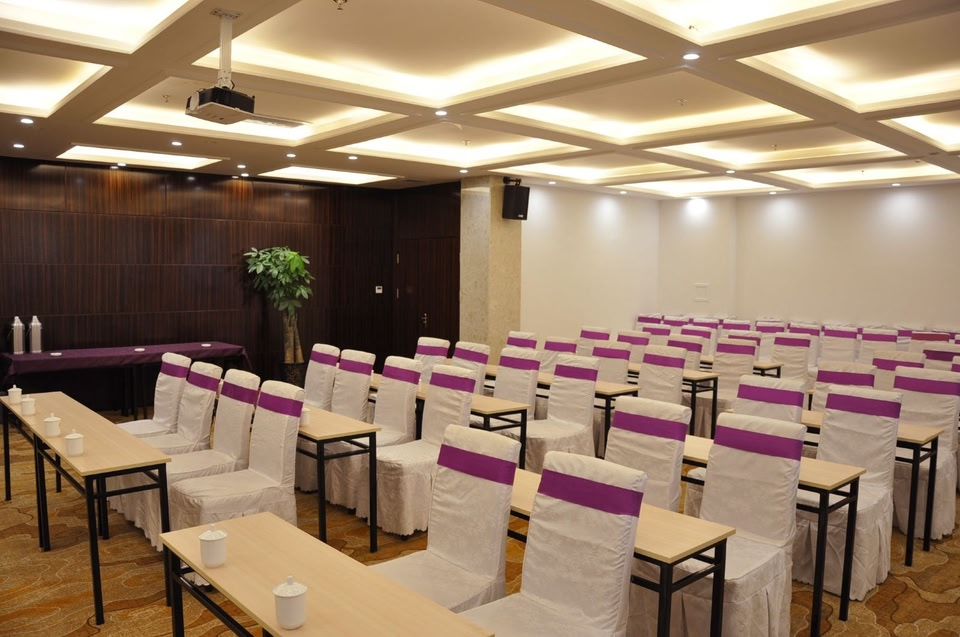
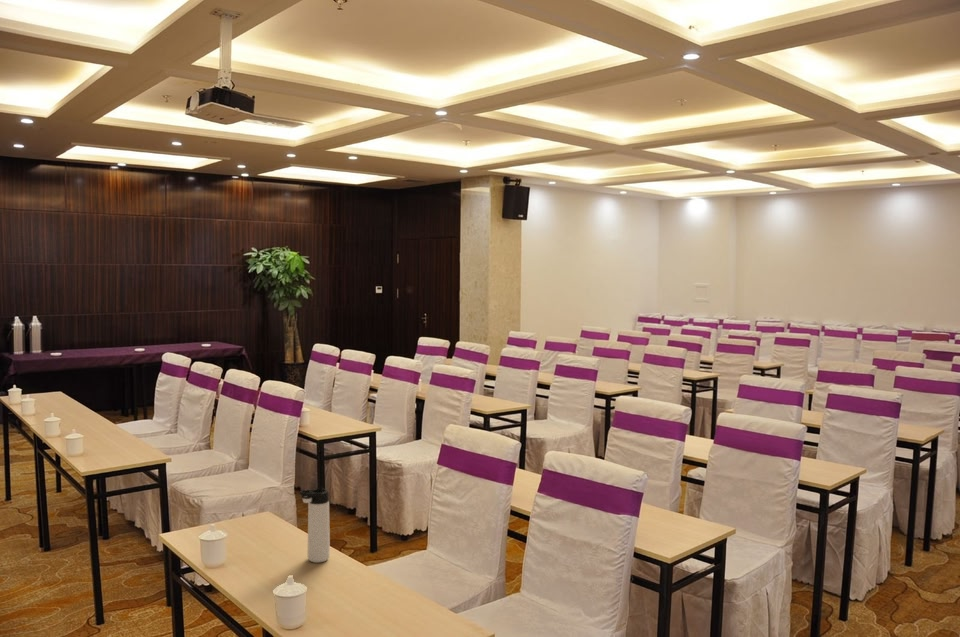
+ thermos bottle (314, 524)
